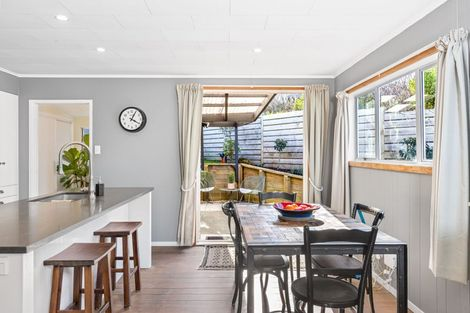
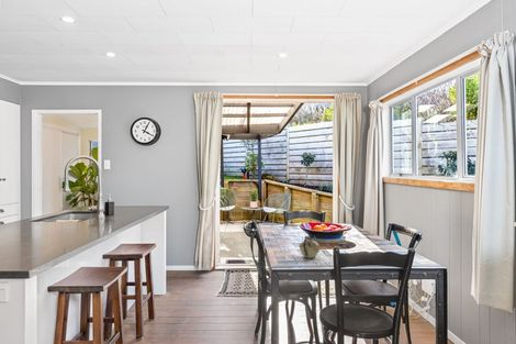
+ teapot (310, 245)
